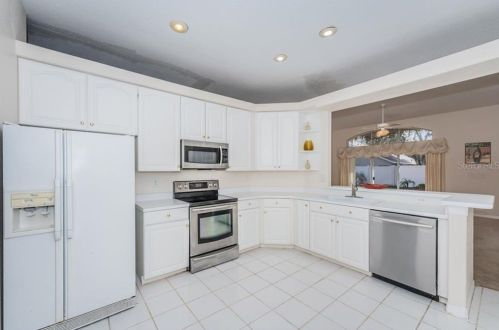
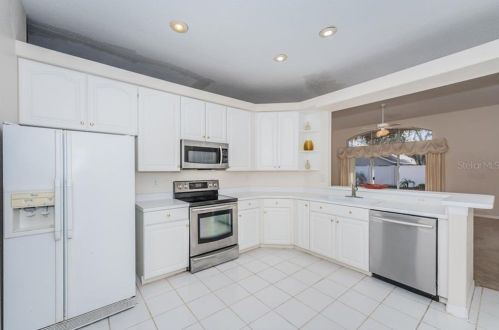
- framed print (477, 153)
